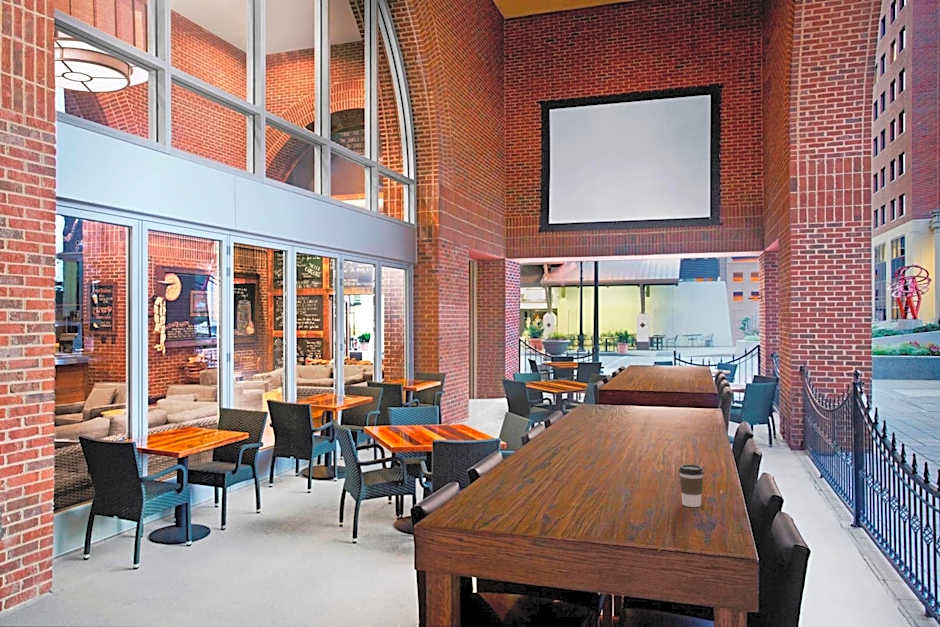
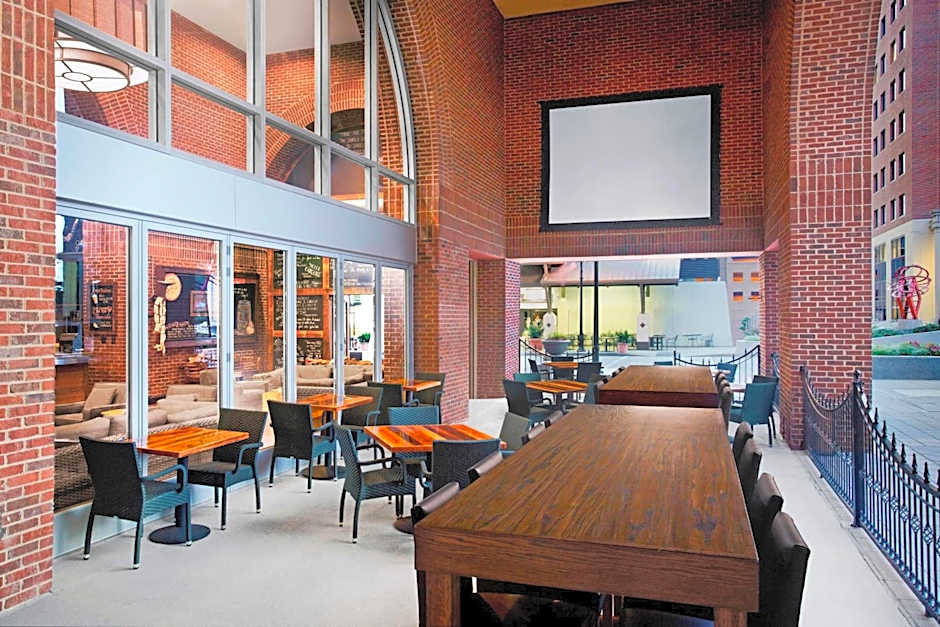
- coffee cup (691, 485)
